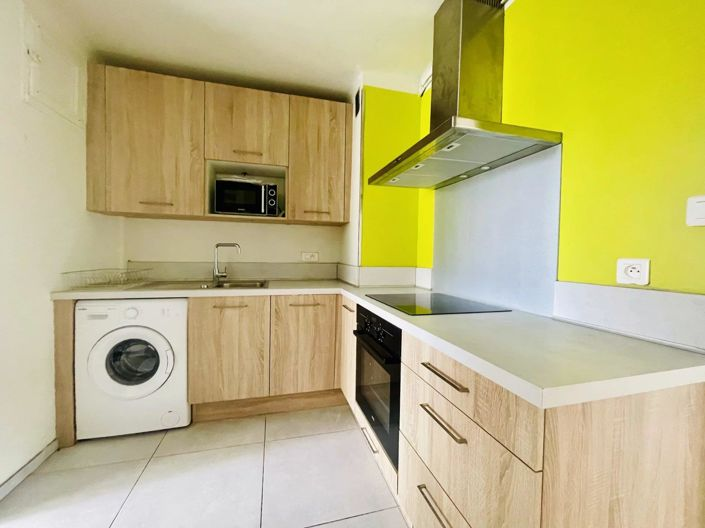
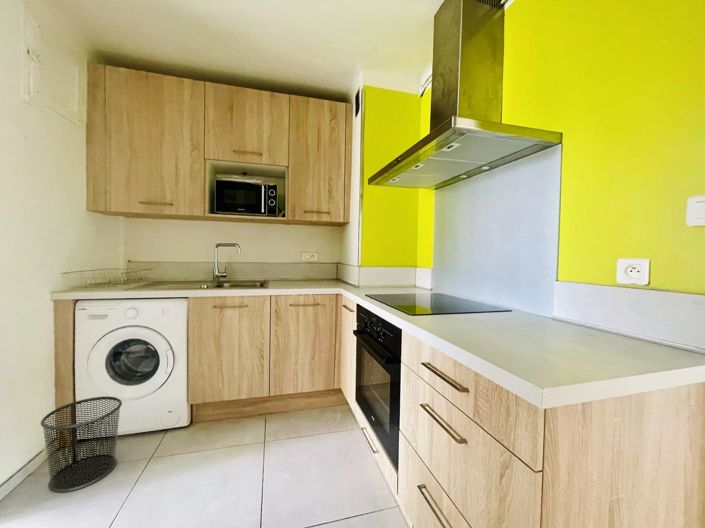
+ trash can (84, 441)
